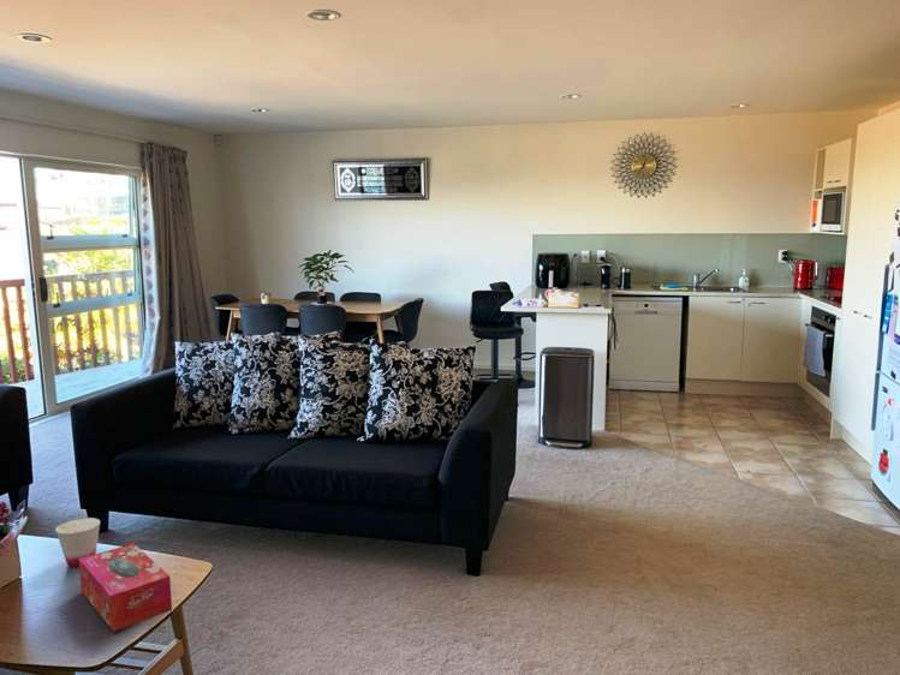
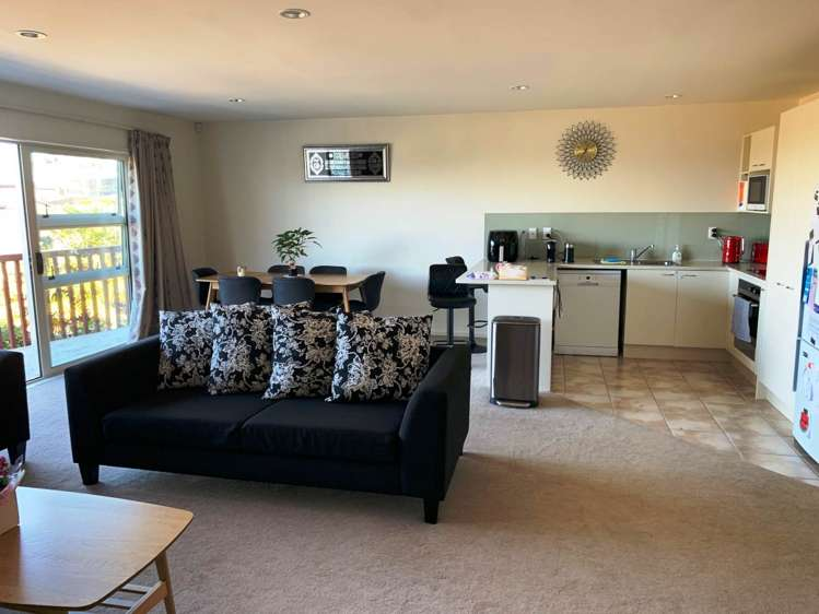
- tissue box (124, 584)
- cup (79, 543)
